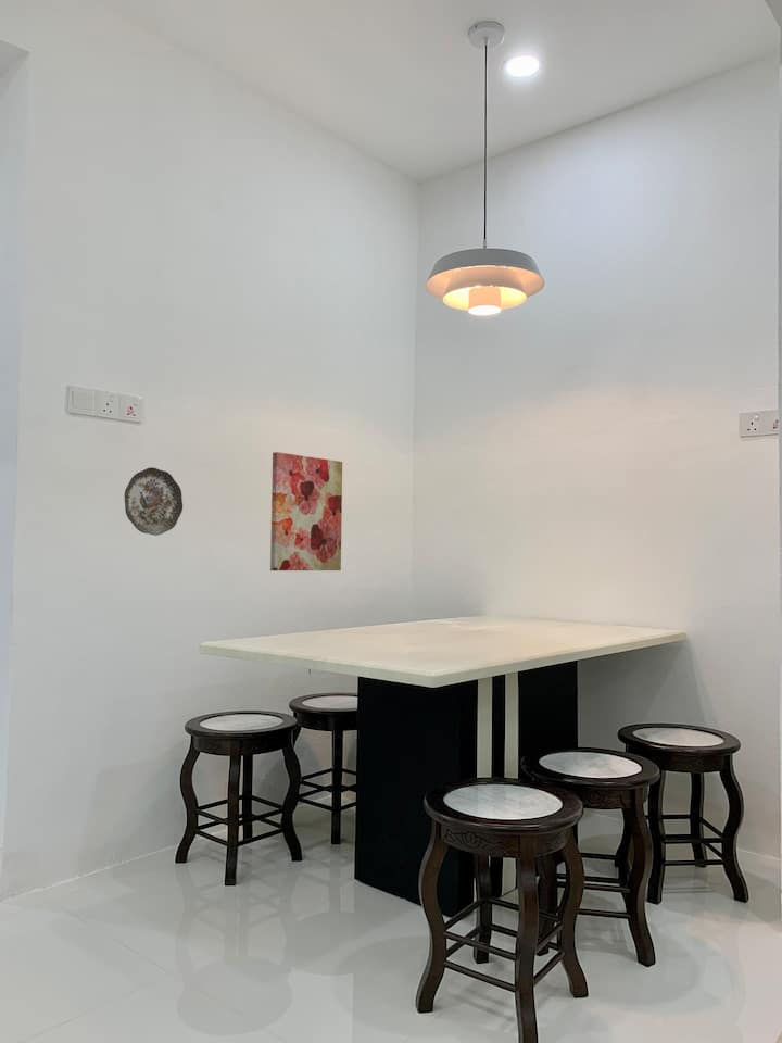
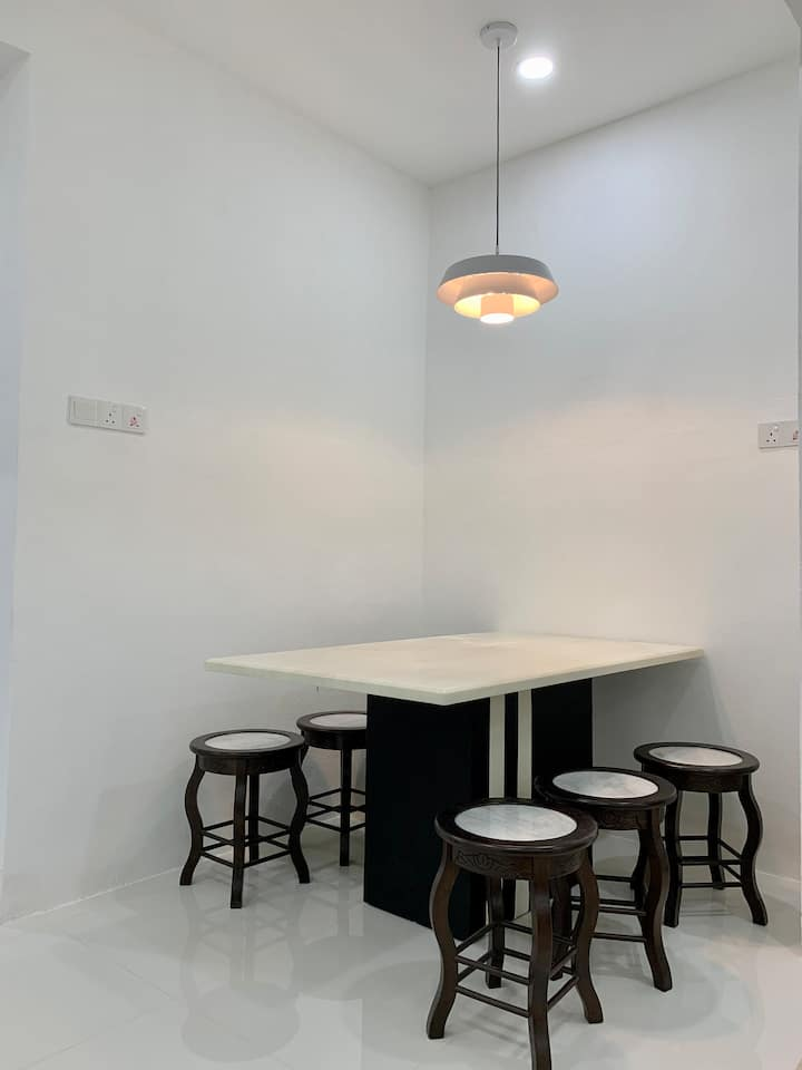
- wall art (307, 513)
- decorative plate (152, 501)
